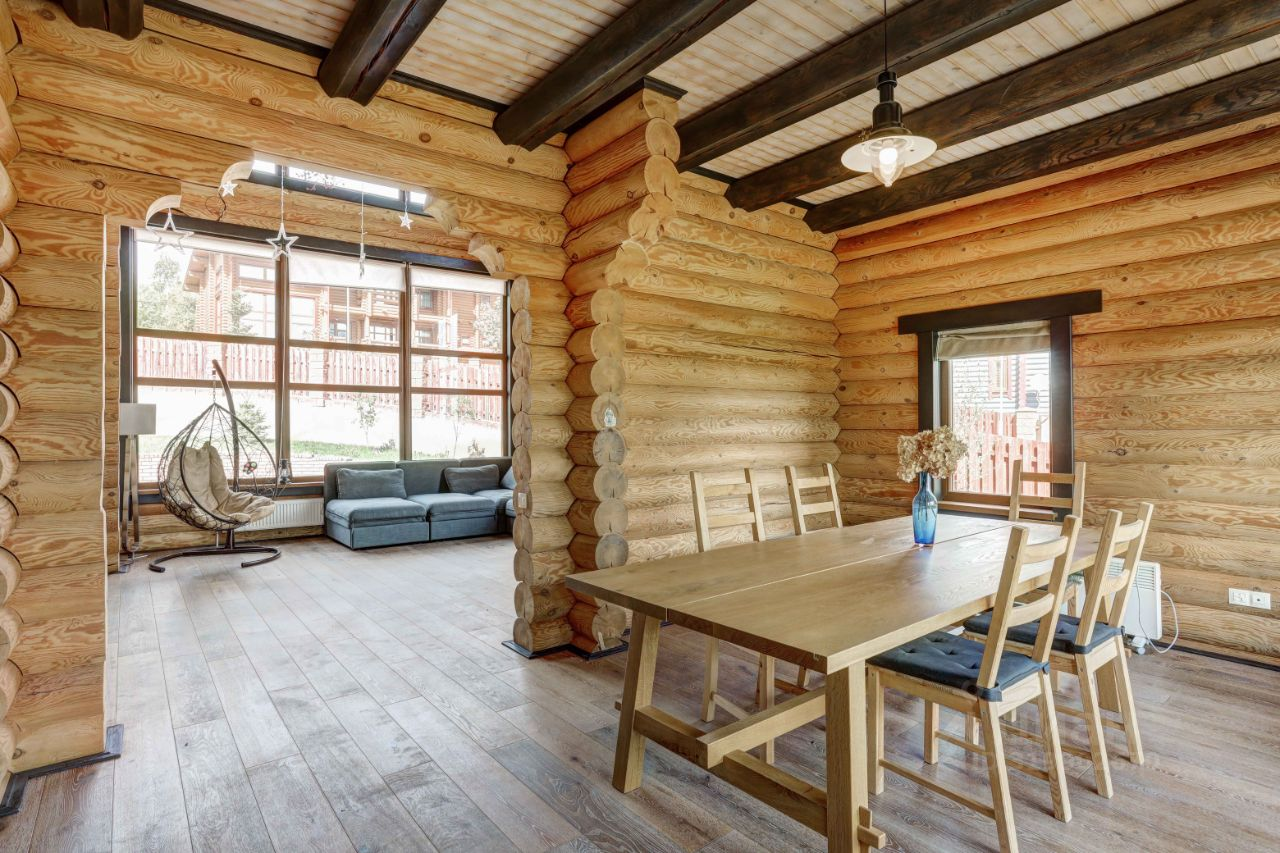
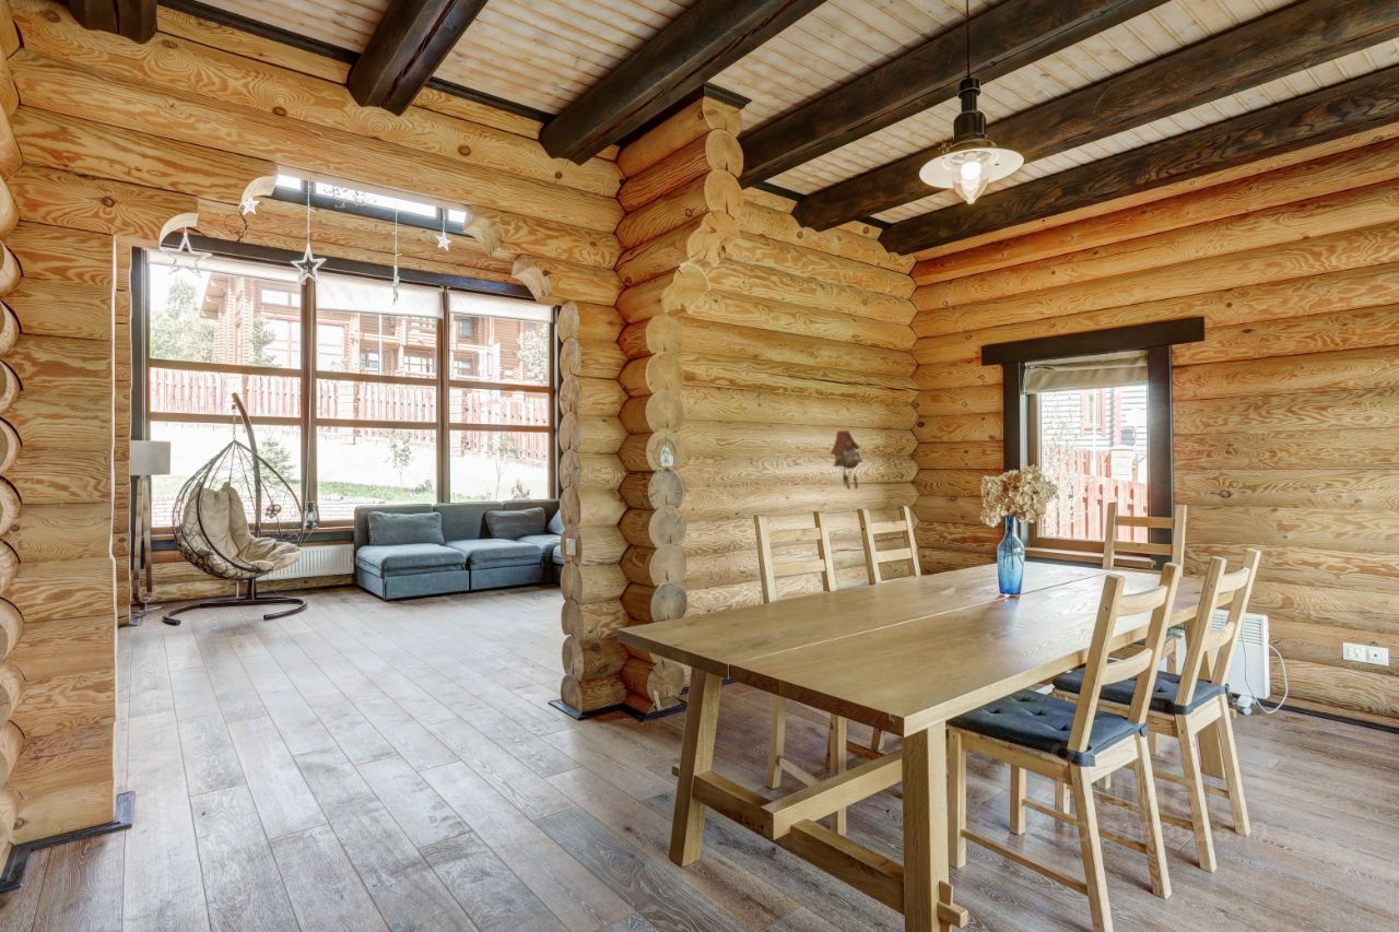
+ cuckoo clock (846, 460)
